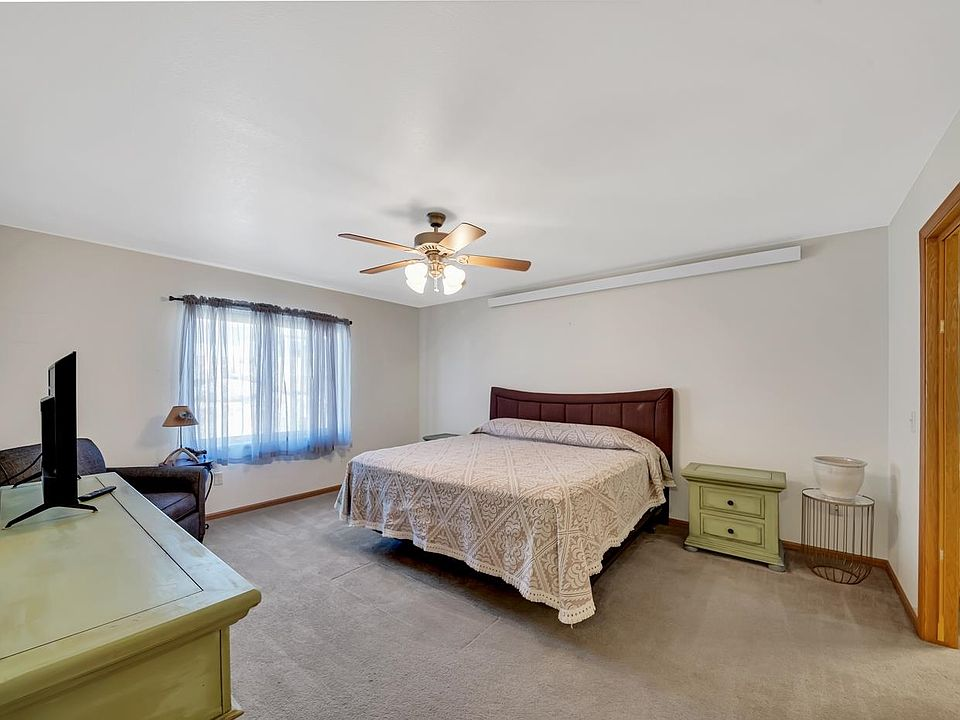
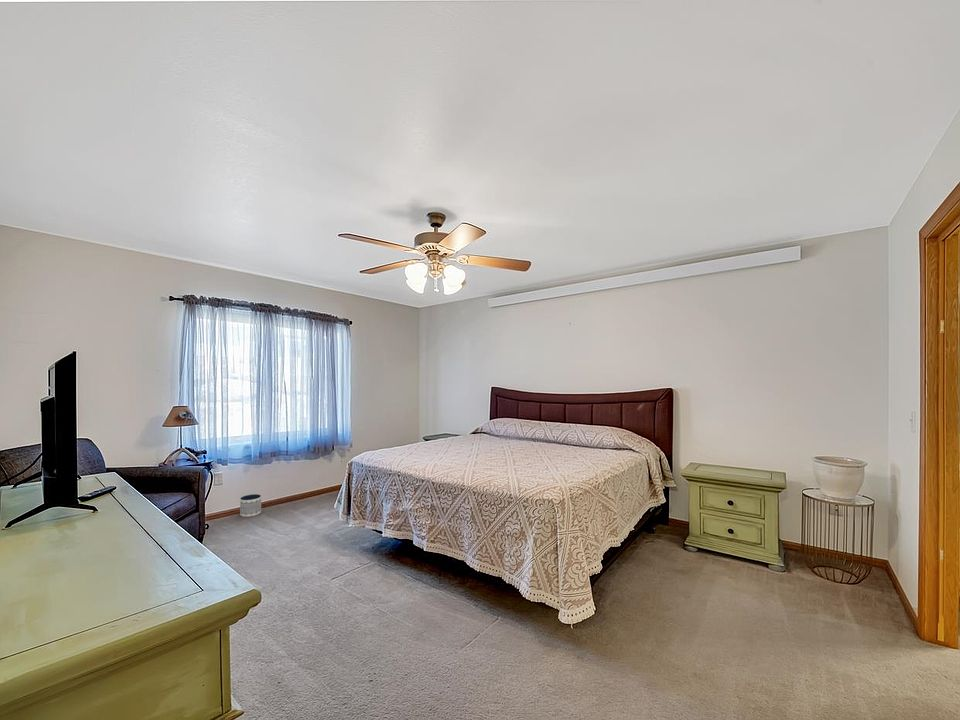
+ planter (250, 505)
